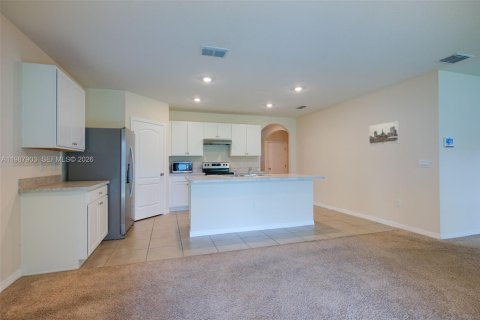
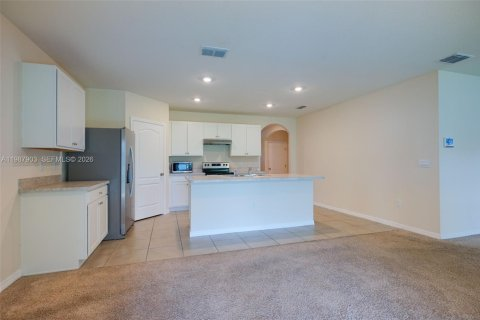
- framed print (383, 134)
